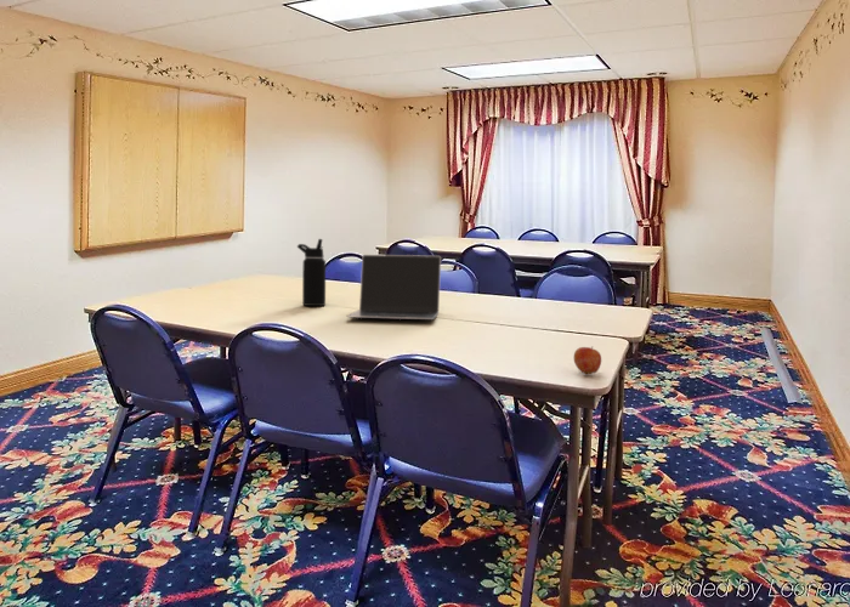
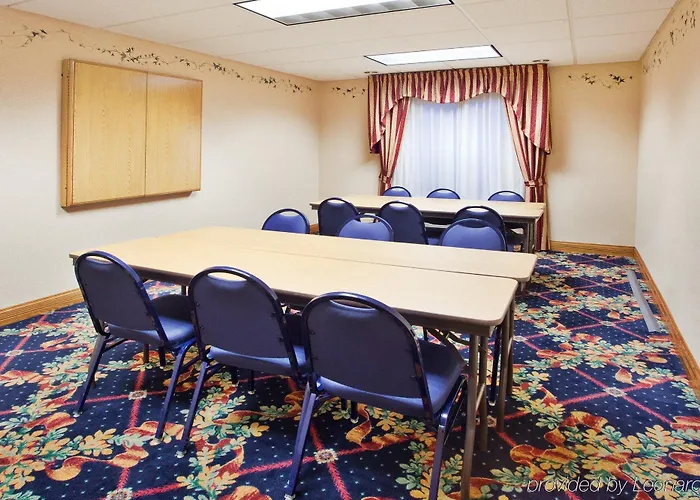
- apple (586, 359)
- laptop (395, 284)
- water bottle (311, 272)
